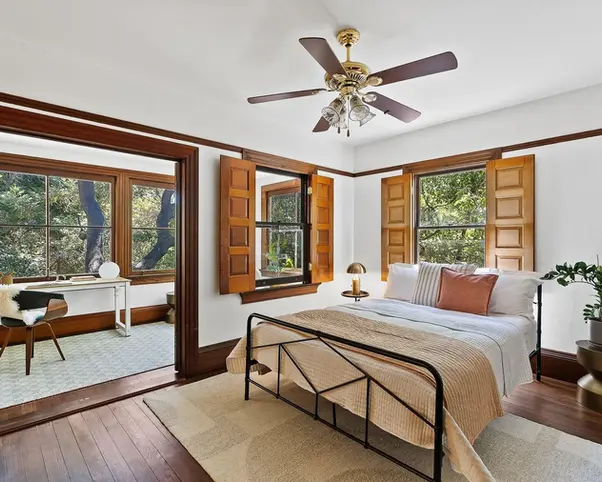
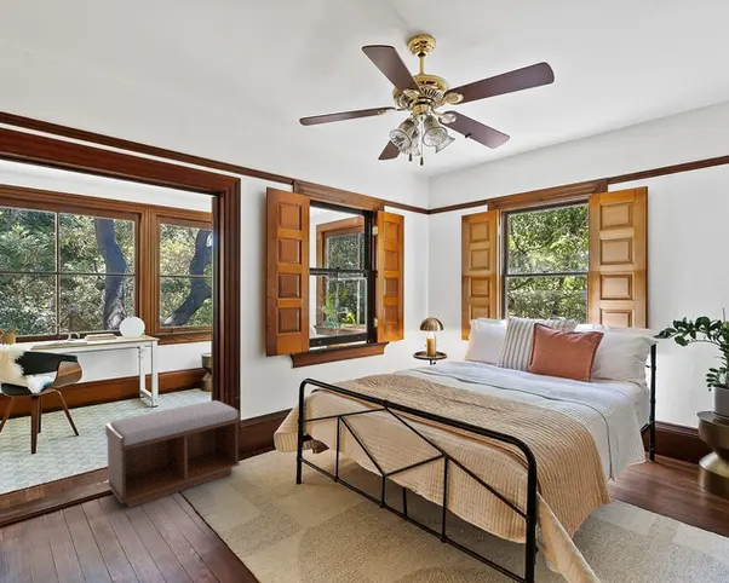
+ bench (176, 446)
